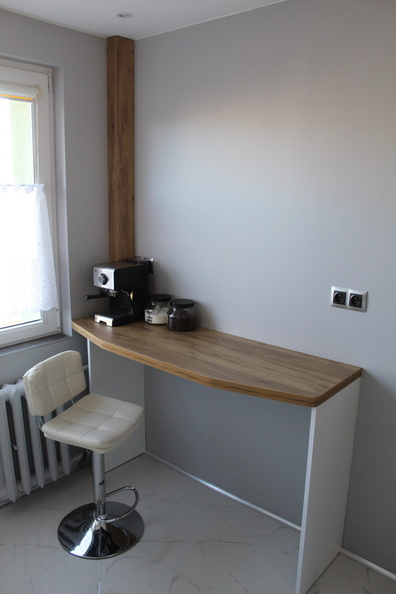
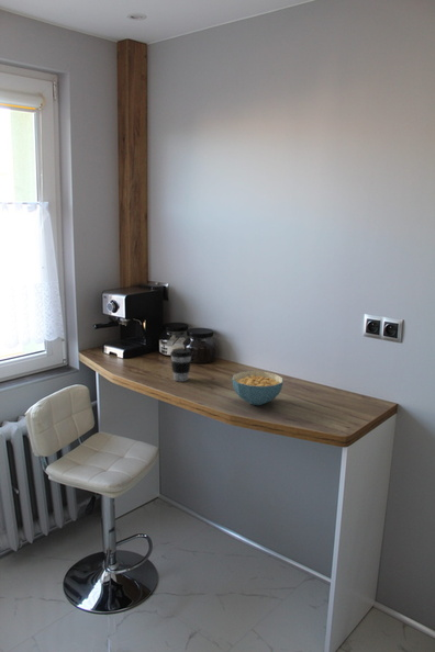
+ coffee cup (180, 364)
+ cereal bowl (257, 390)
